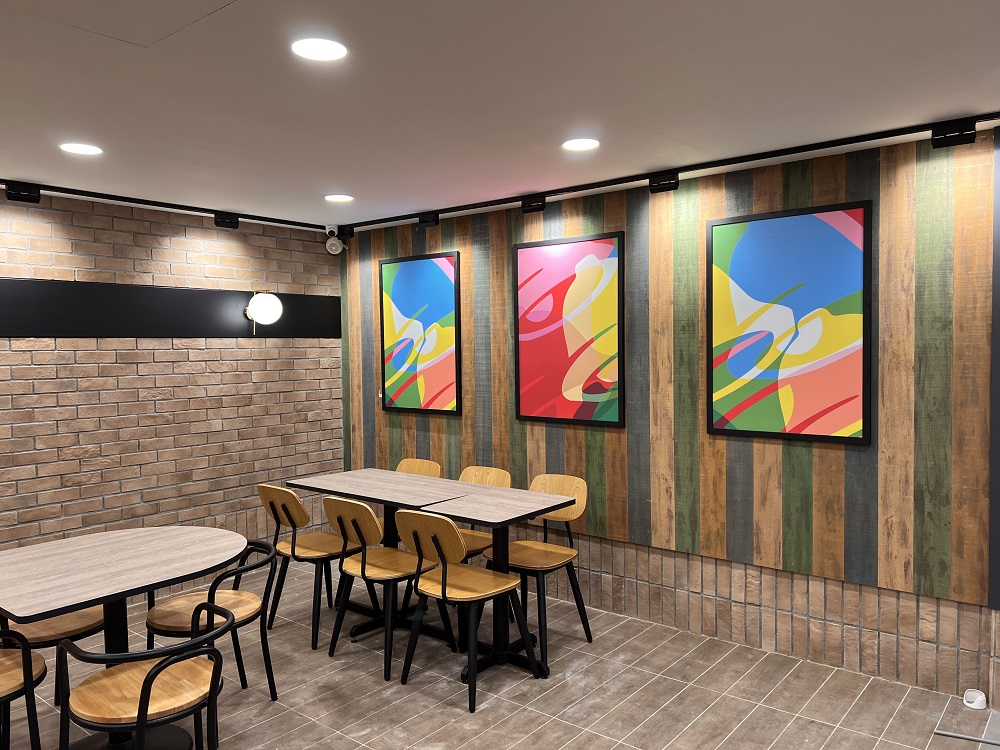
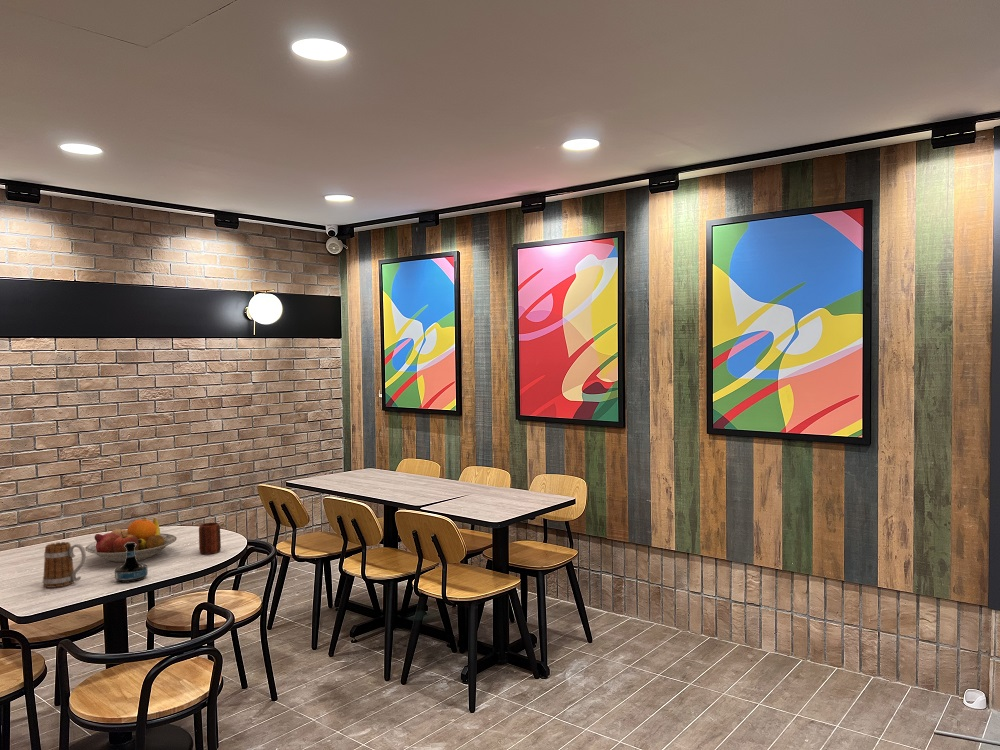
+ fruit bowl (131, 539)
+ mug (210, 537)
+ mug (64, 564)
+ tequila bottle (130, 560)
